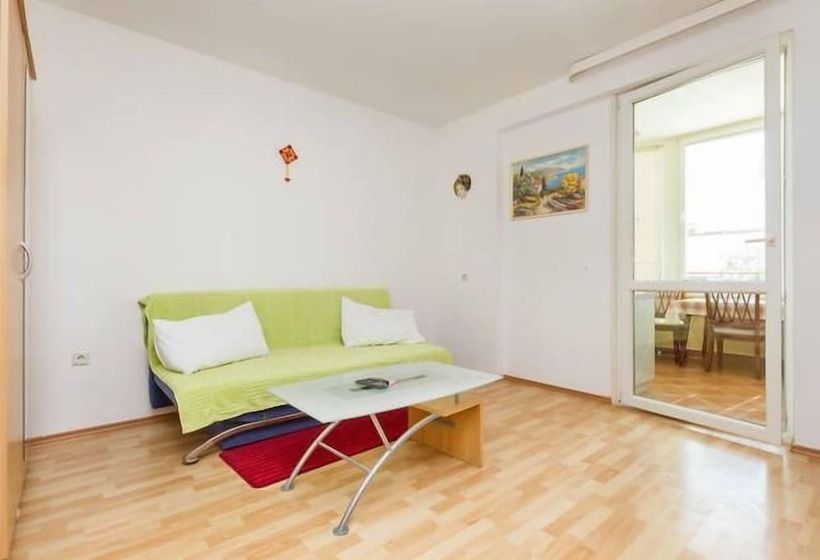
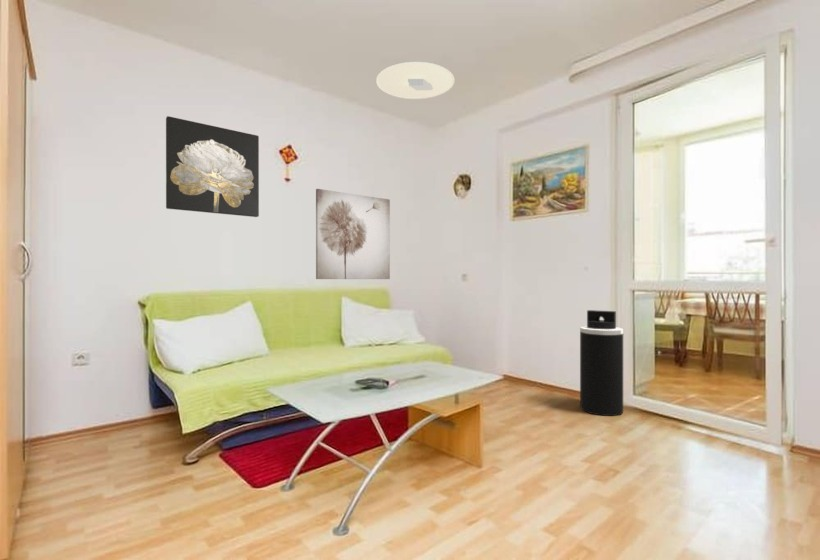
+ wall art (355, 236)
+ wall art (215, 170)
+ trash can (601, 360)
+ ceiling light (415, 78)
